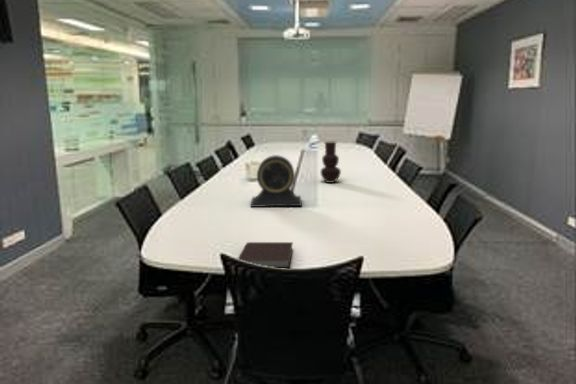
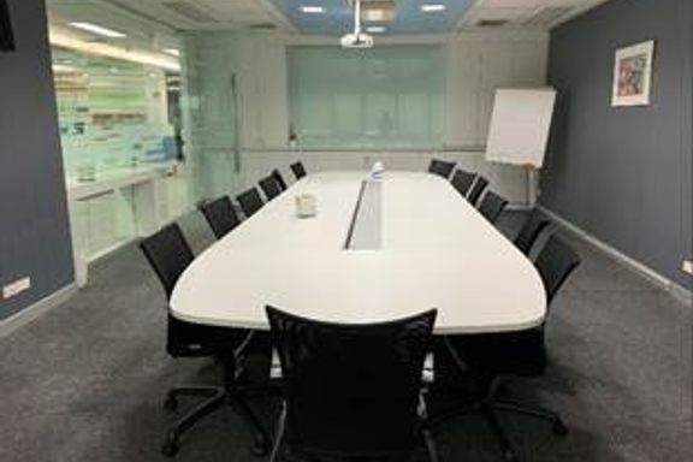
- notebook (266, 254)
- speaker (275, 179)
- vase (330, 162)
